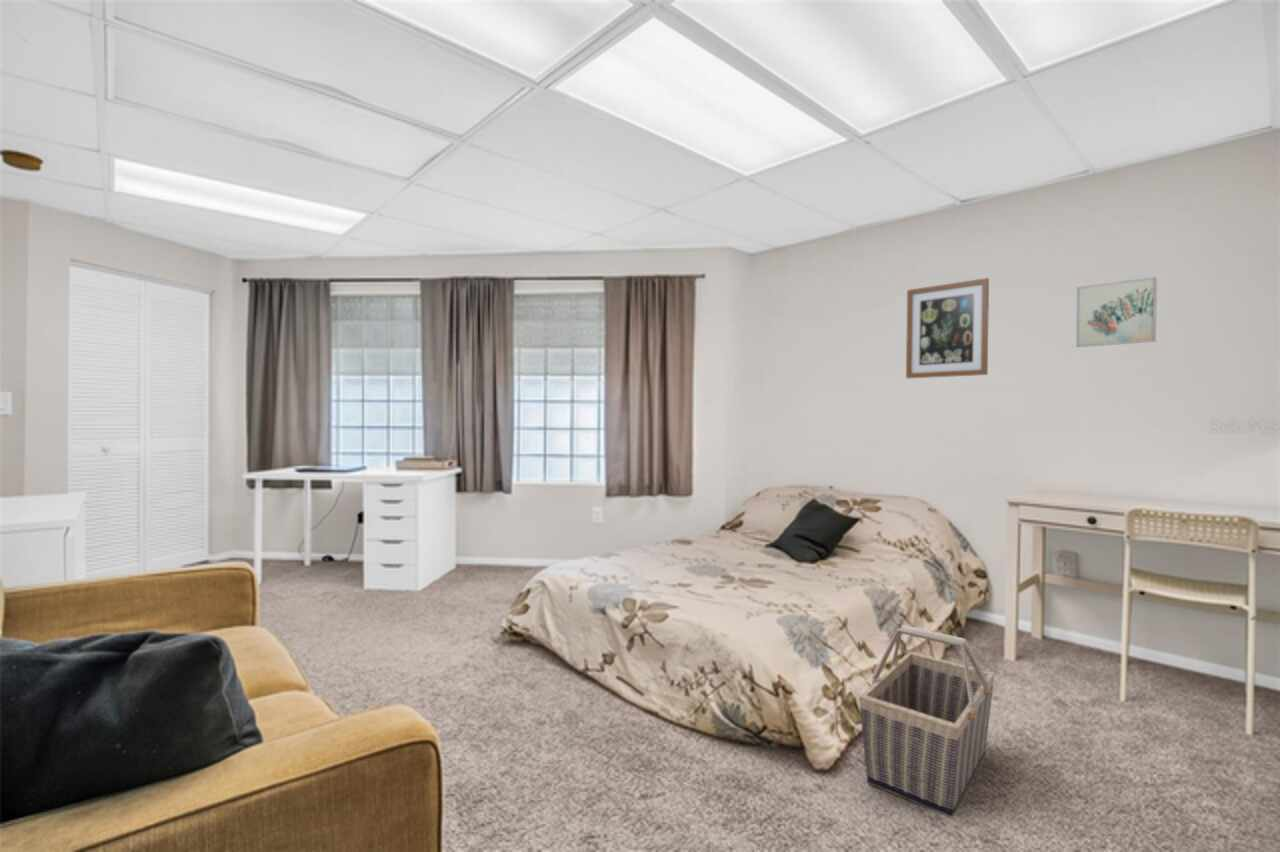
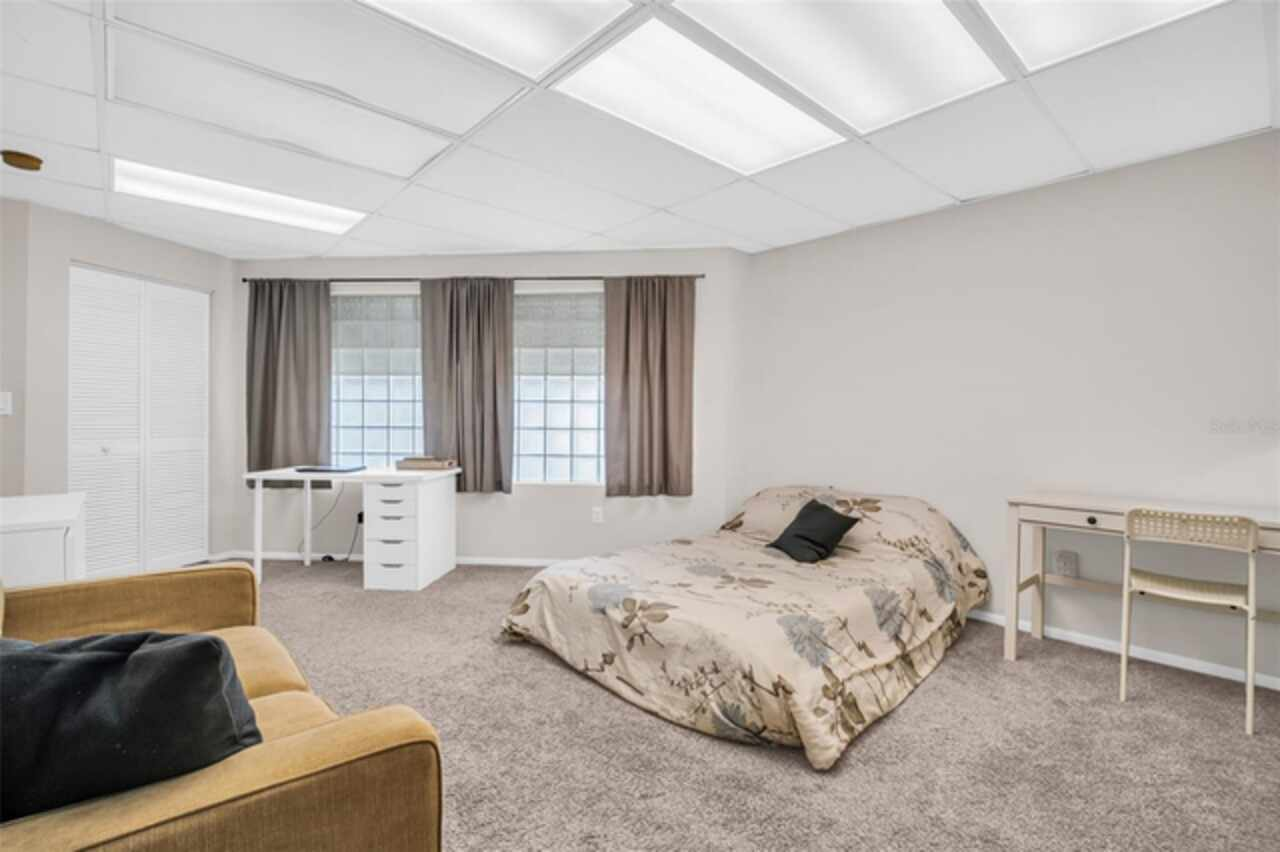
- wall art (945, 330)
- wall art (1115, 313)
- basket (929, 700)
